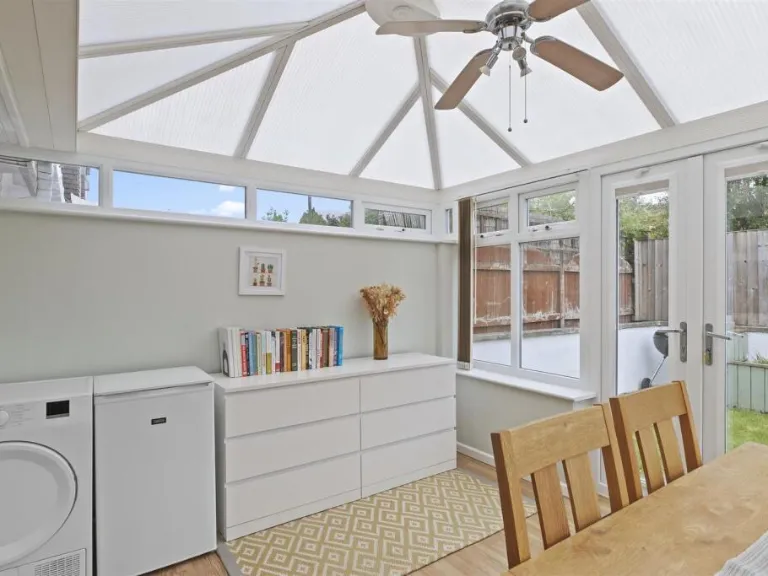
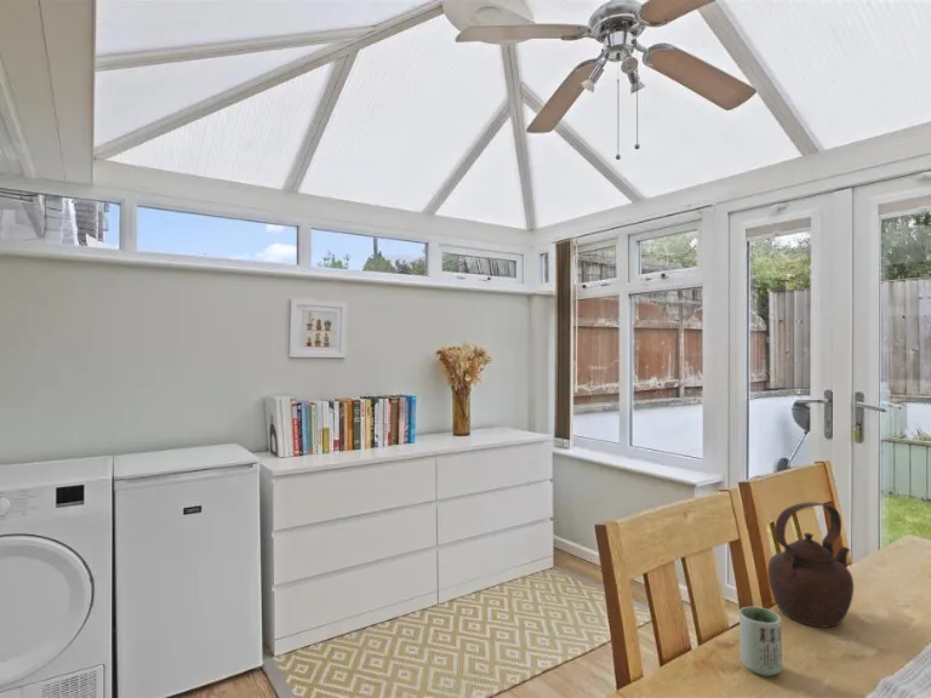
+ cup (760, 640)
+ teapot (815, 557)
